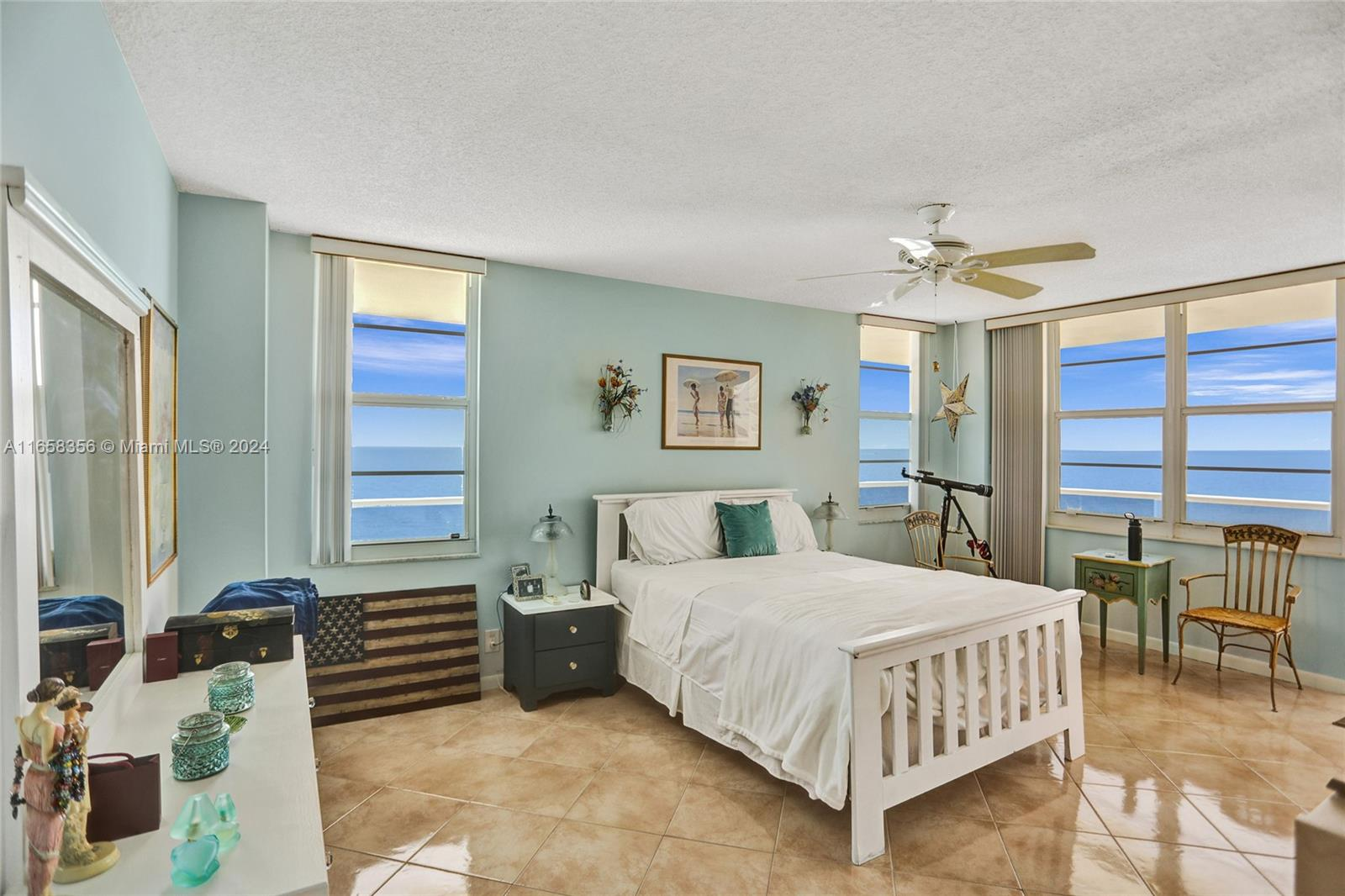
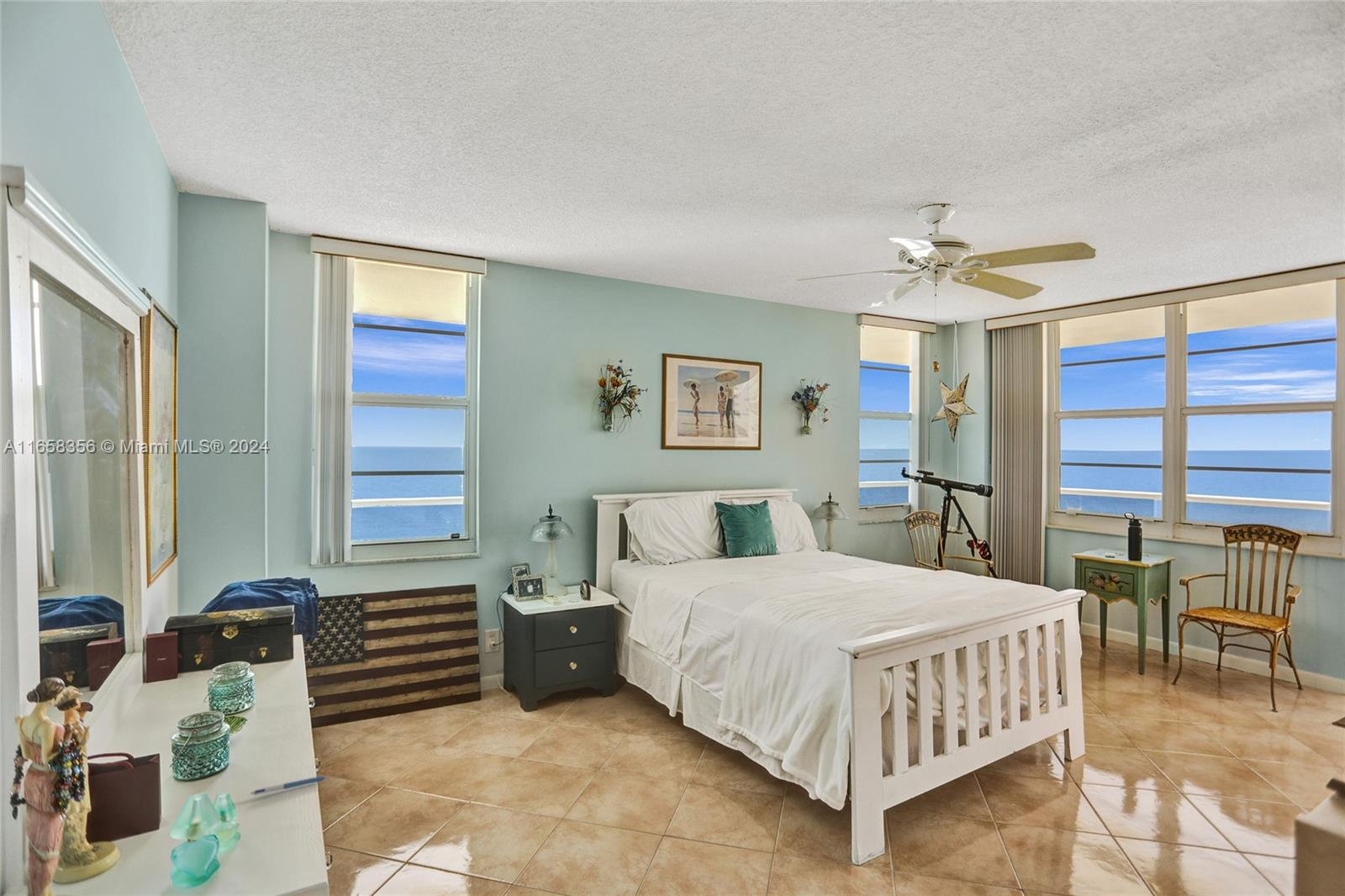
+ pen (290, 785)
